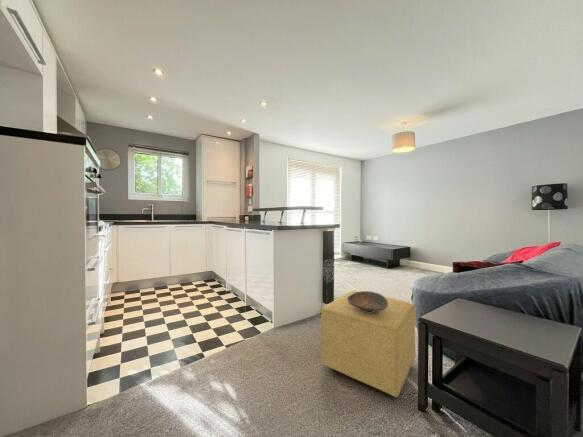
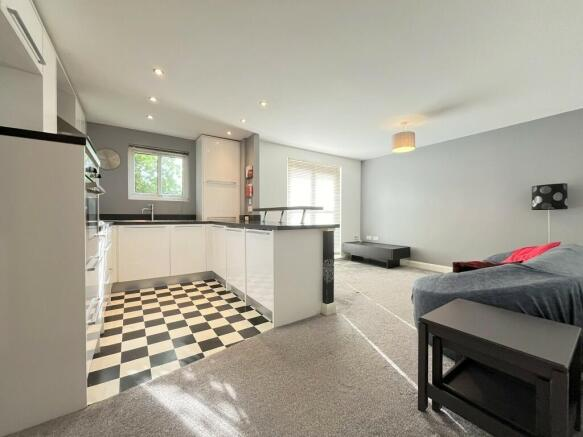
- decorative bowl (367, 303)
- ottoman (369, 334)
